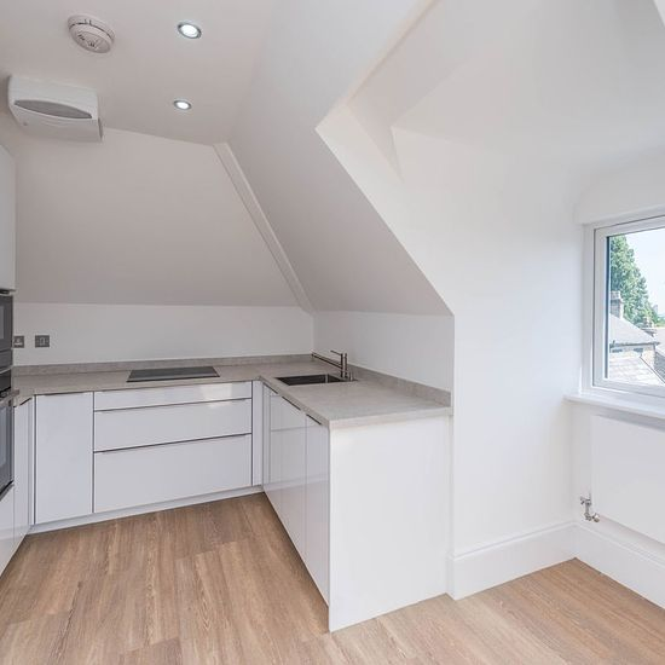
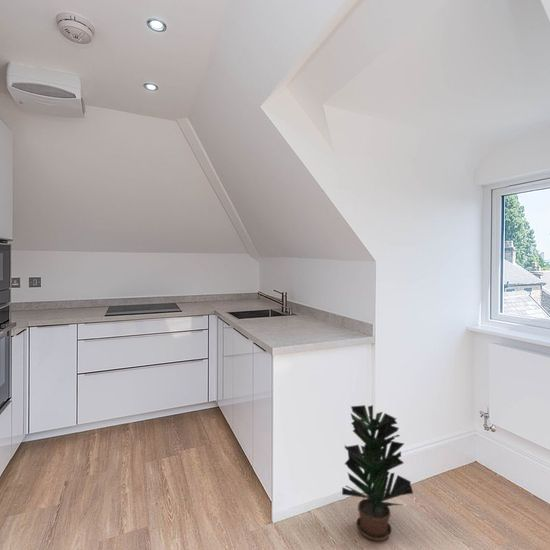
+ potted plant (369, 466)
